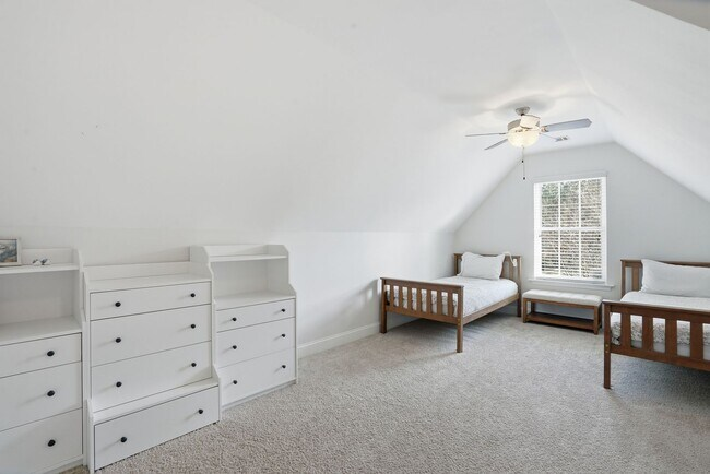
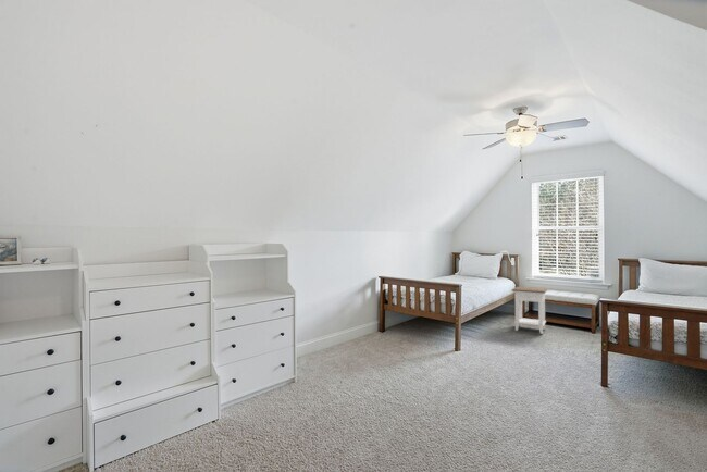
+ nightstand (521, 309)
